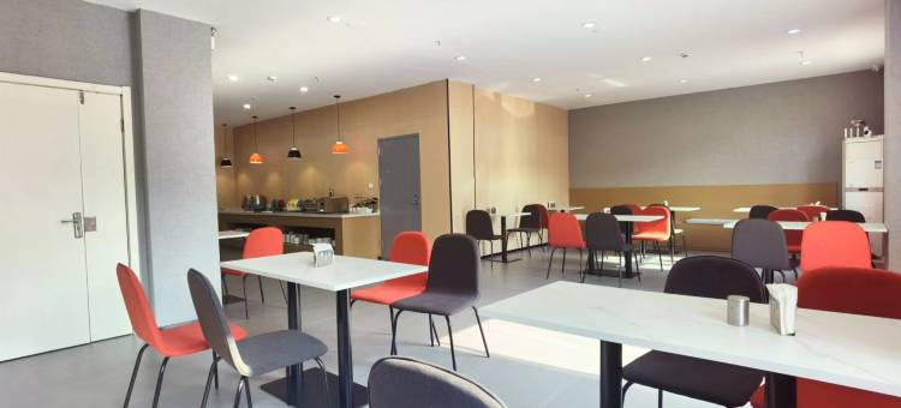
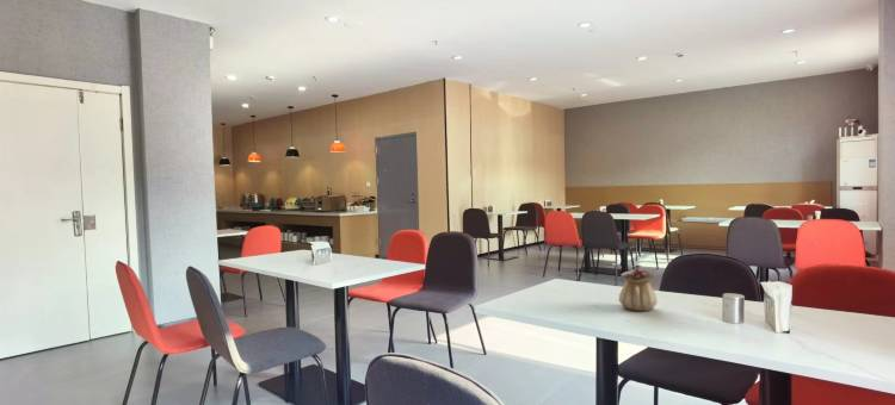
+ teapot (637, 286)
